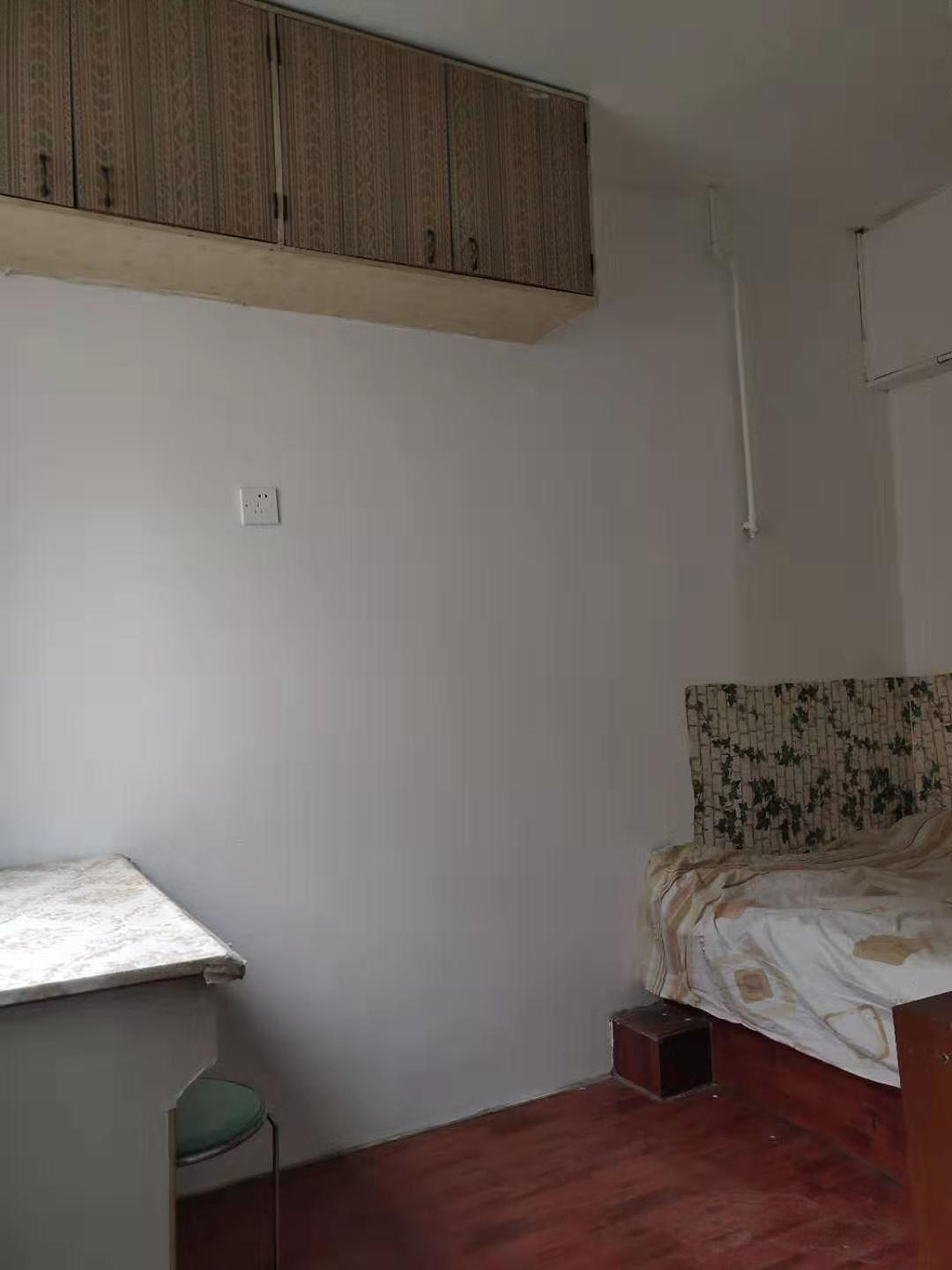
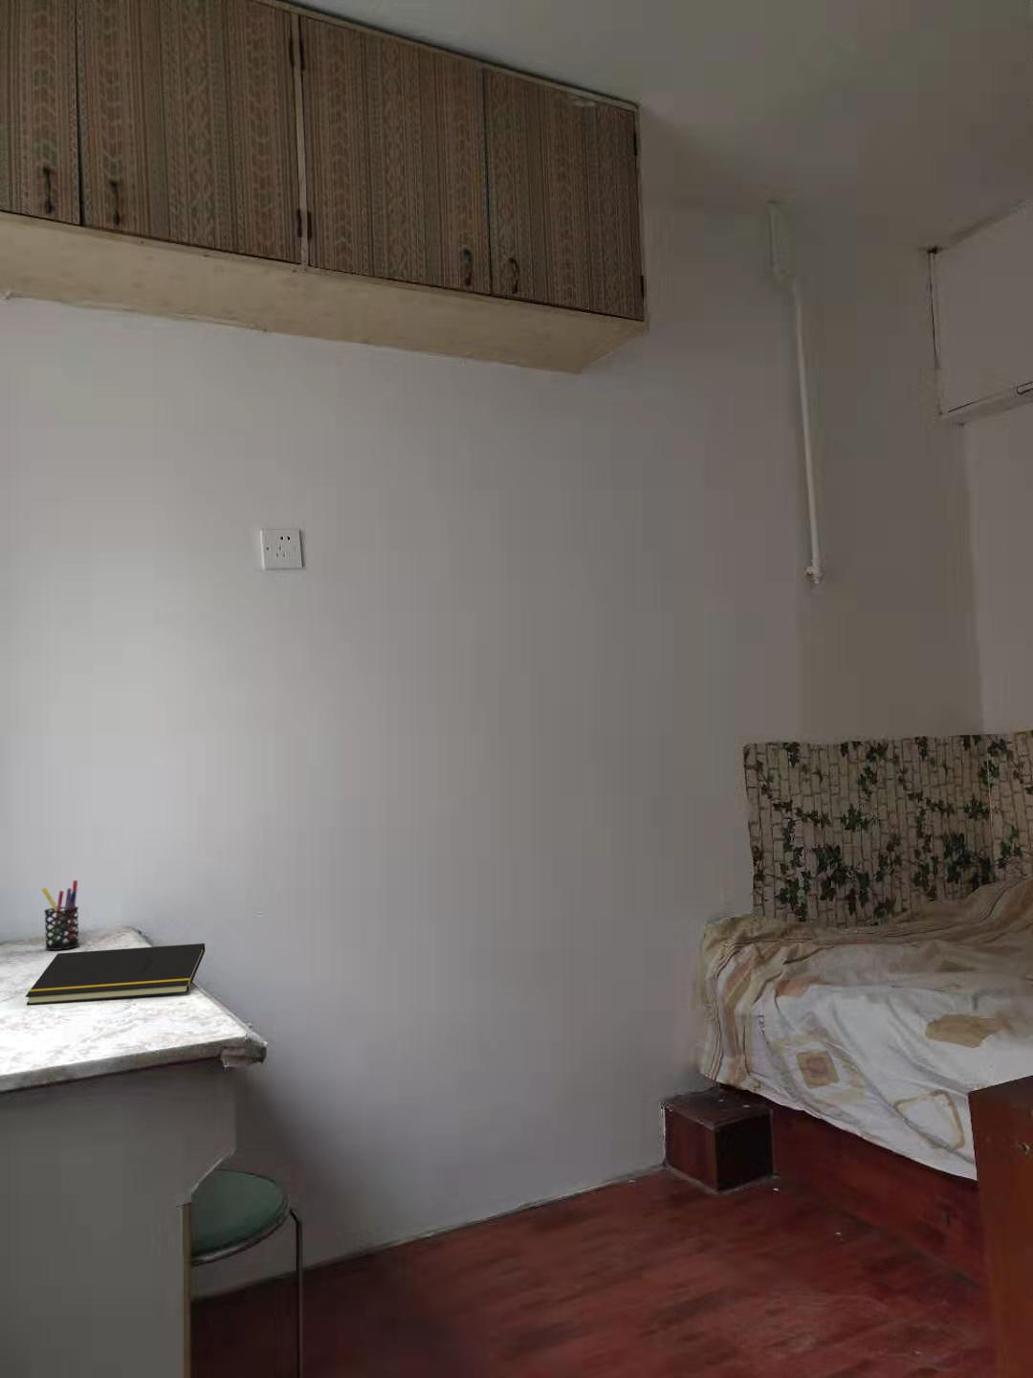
+ pen holder (65, 913)
+ notepad (119, 972)
